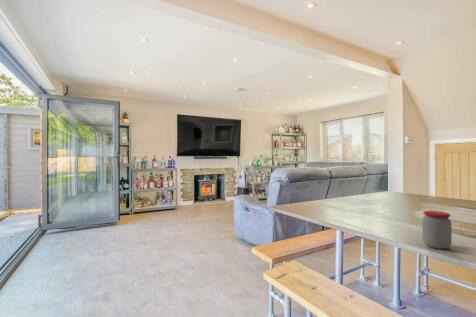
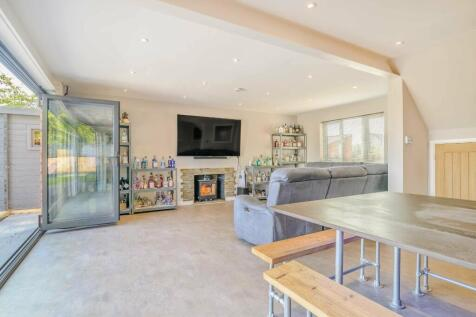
- jar (436, 229)
